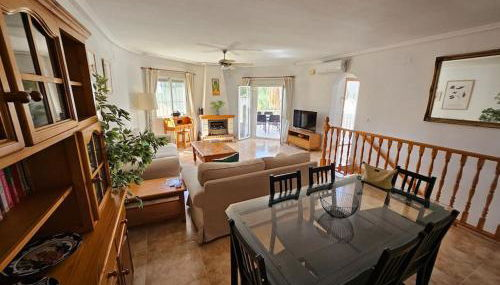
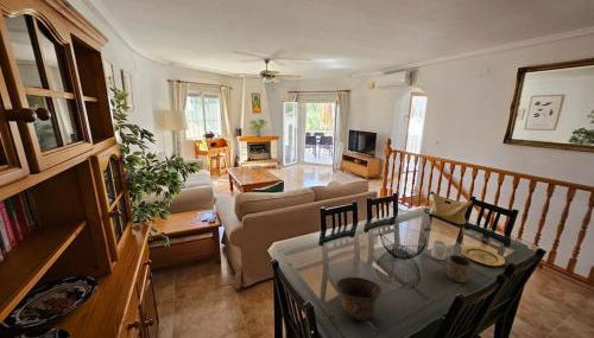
+ plate (481, 255)
+ mug (442, 250)
+ bowl (358, 296)
+ cup (457, 268)
